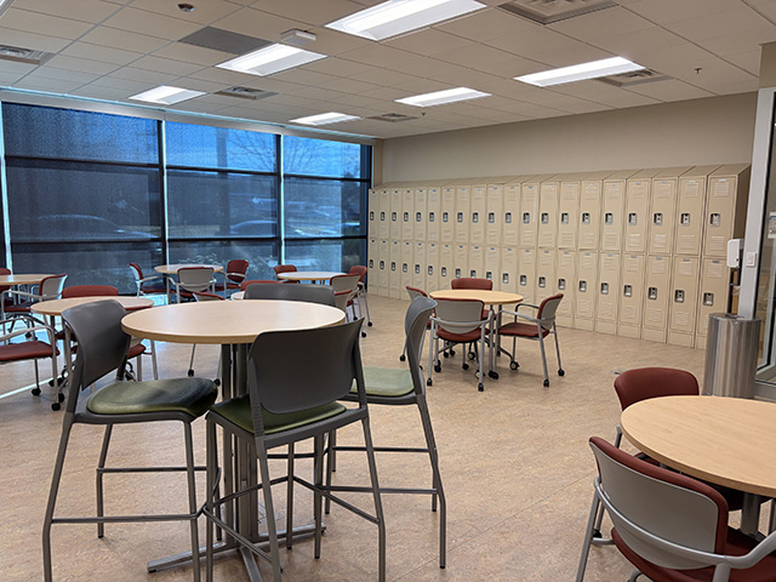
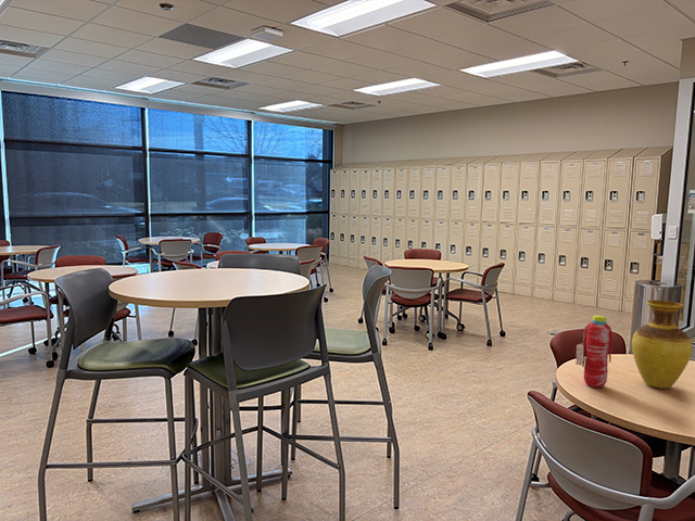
+ water bottle (592, 350)
+ vase (660, 344)
